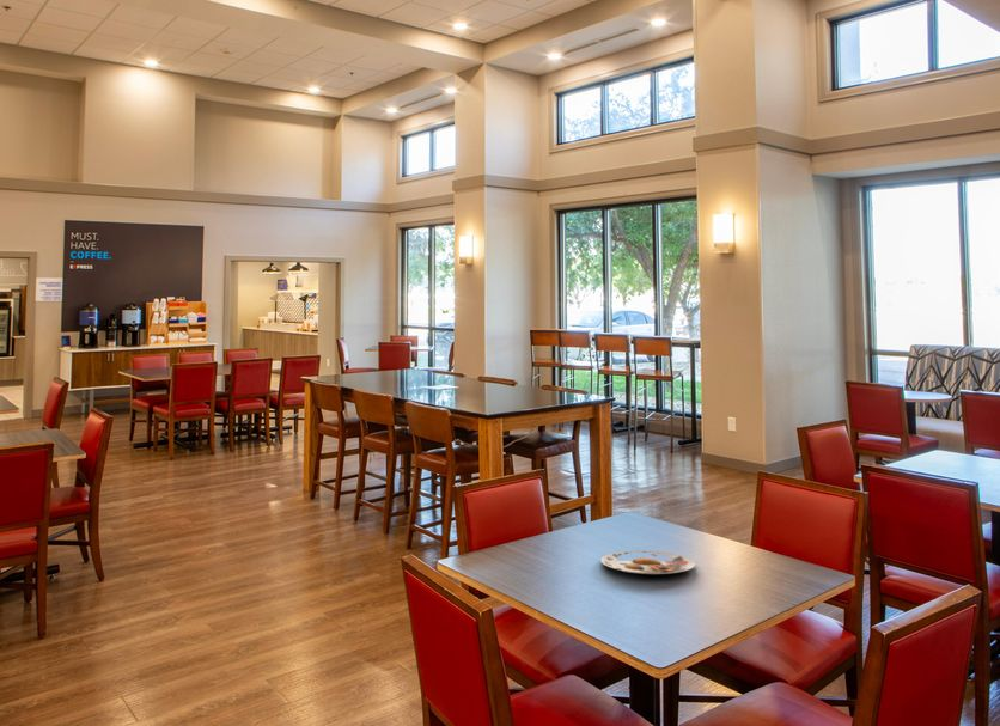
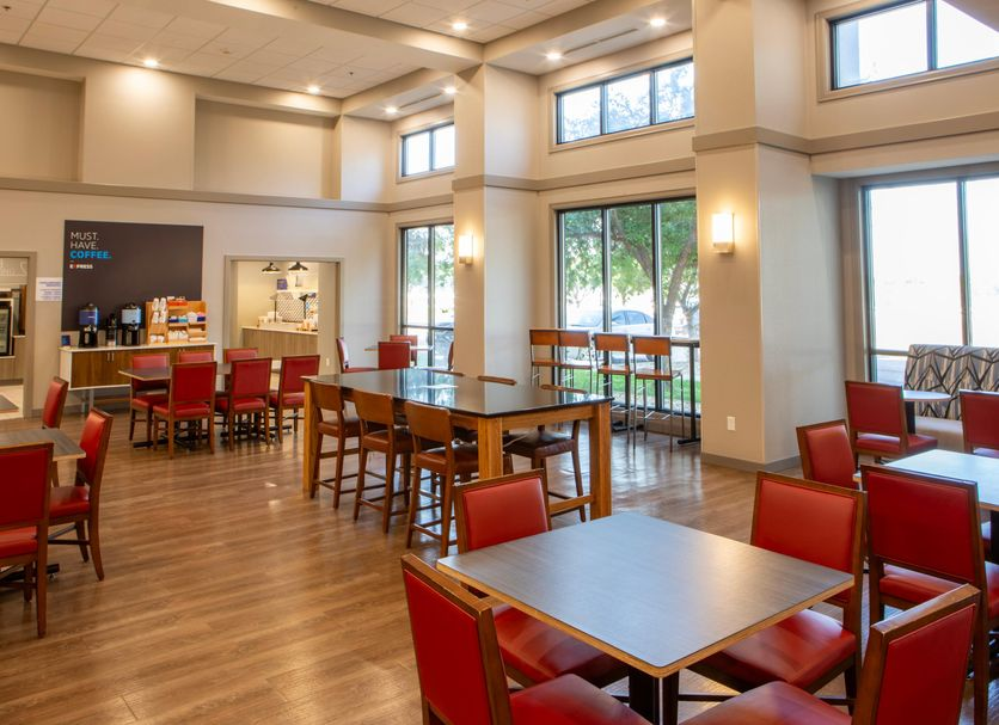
- plate (647, 562)
